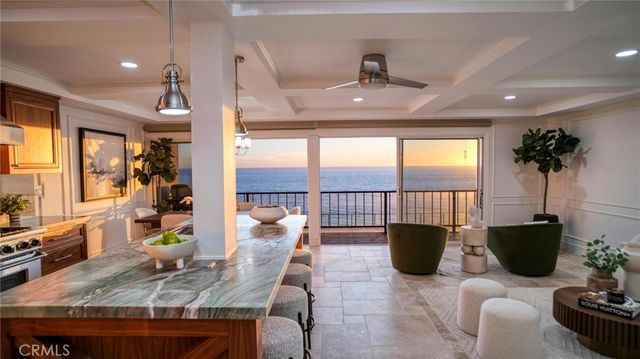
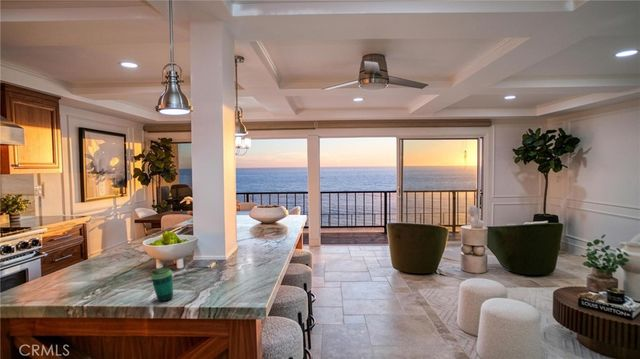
+ cup (162, 284)
